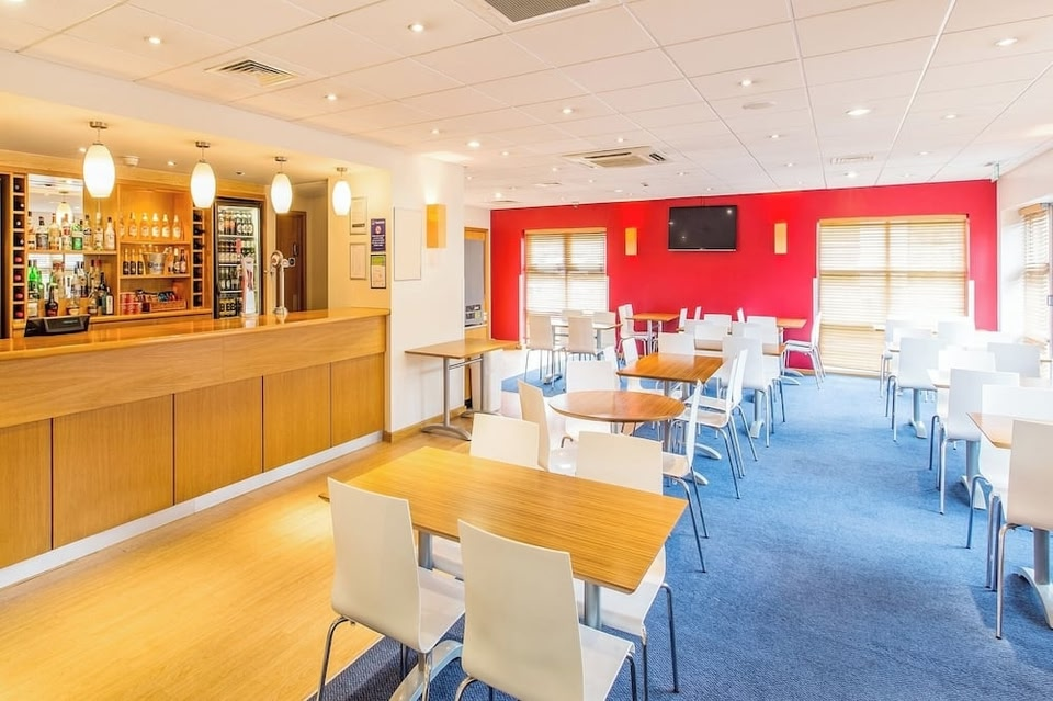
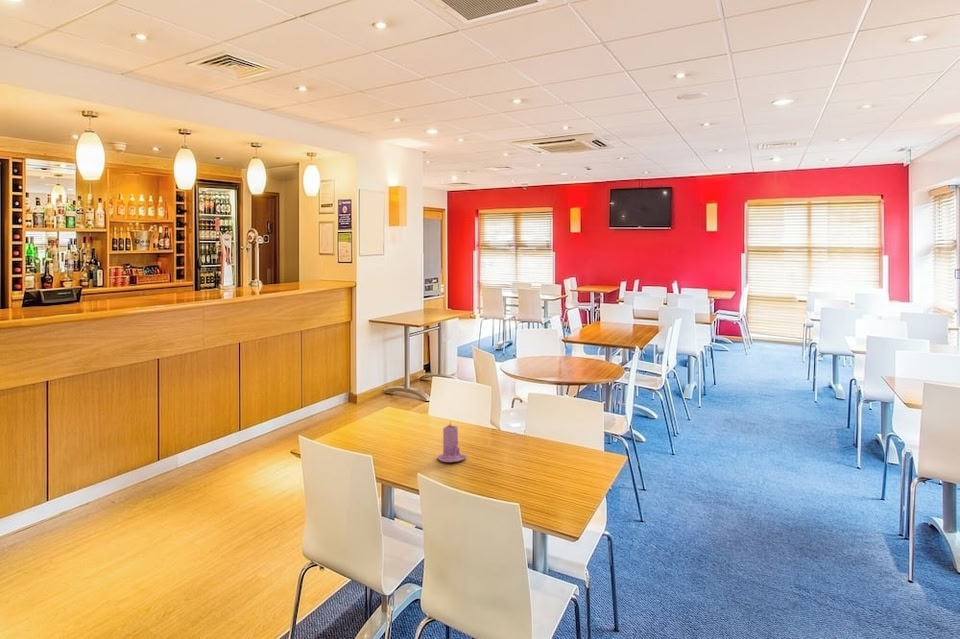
+ candle (450, 439)
